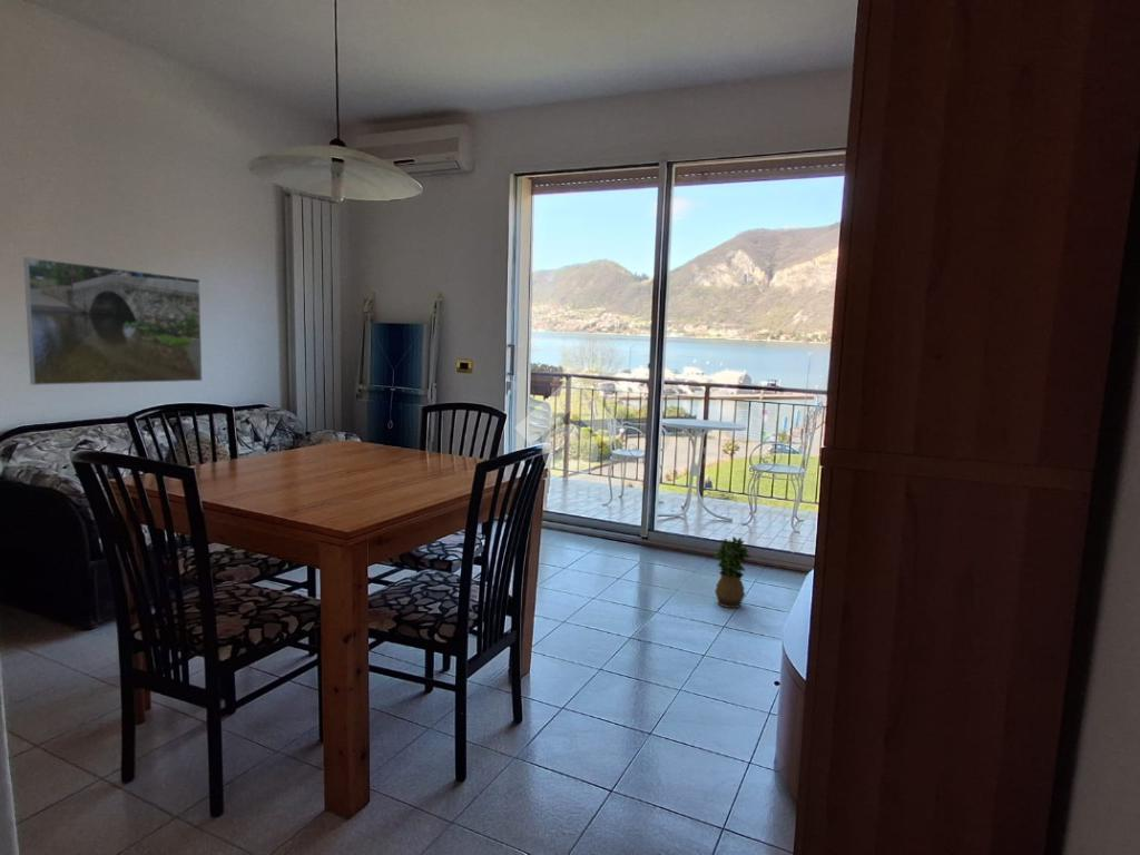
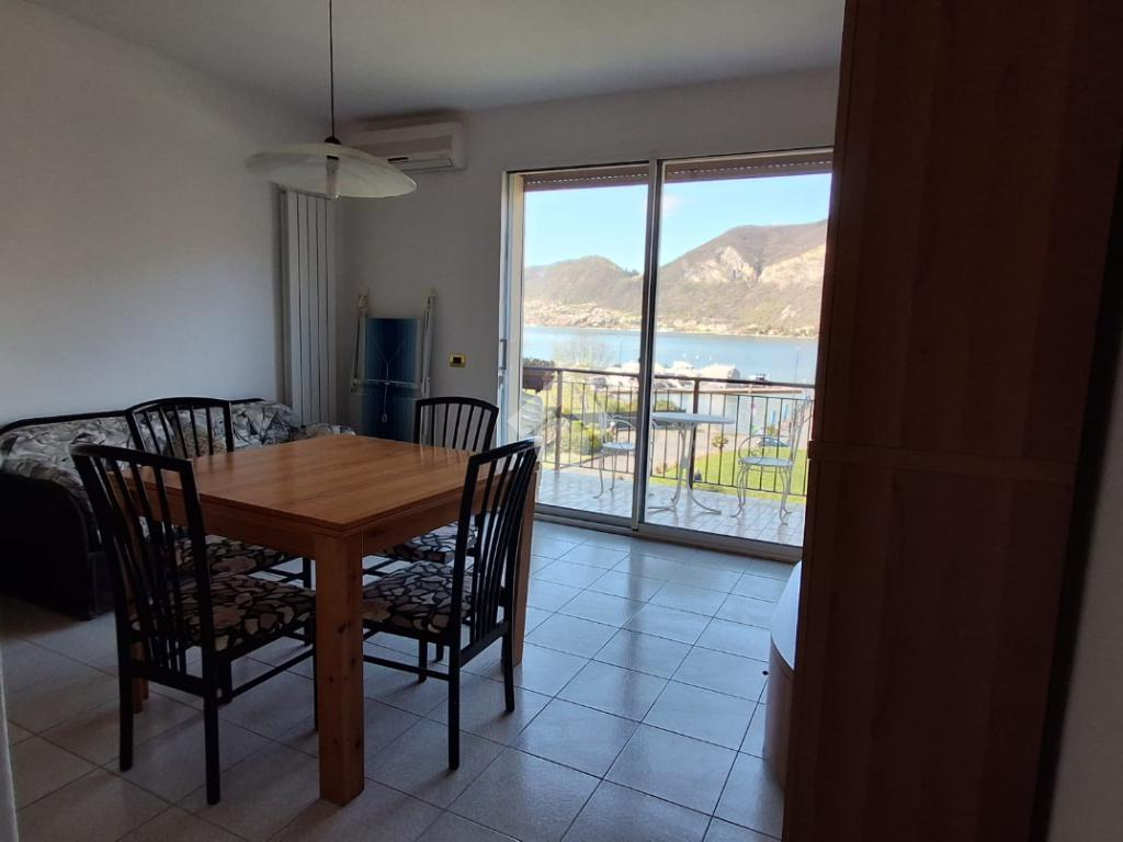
- potted plant (731, 569)
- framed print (124, 326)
